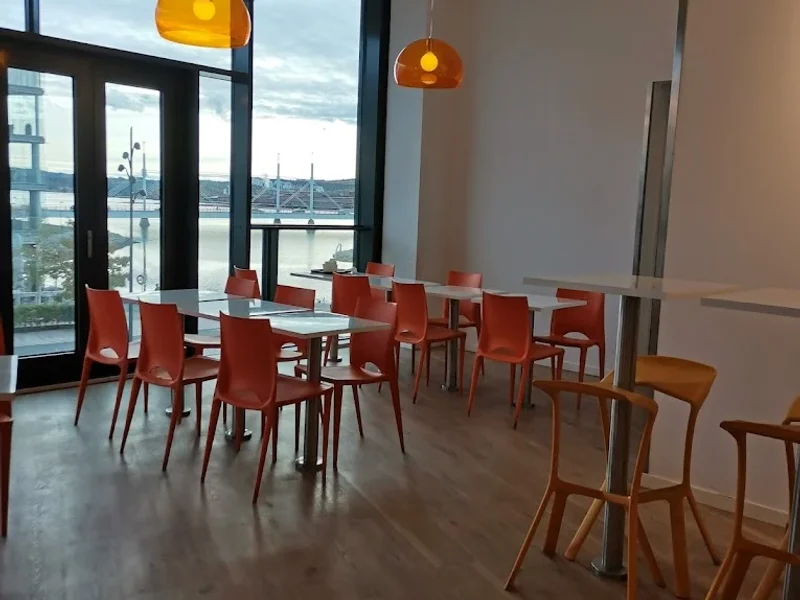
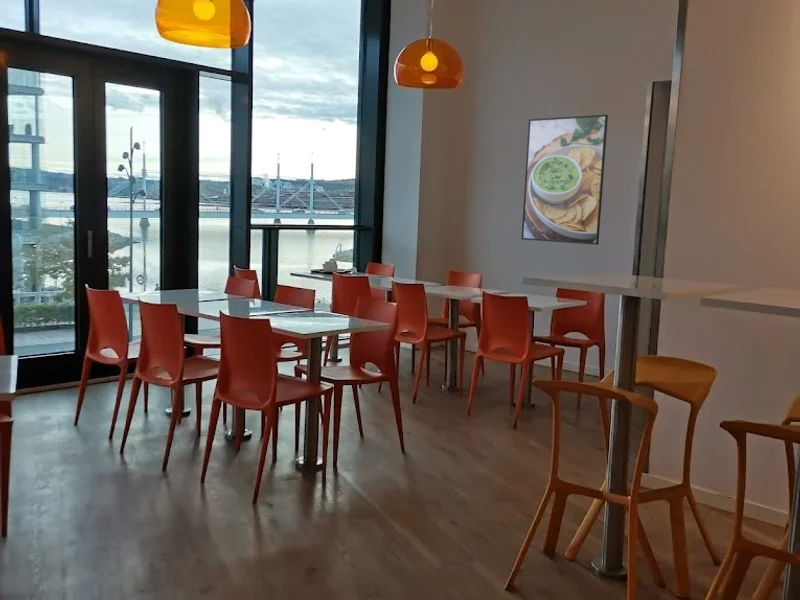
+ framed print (562, 180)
